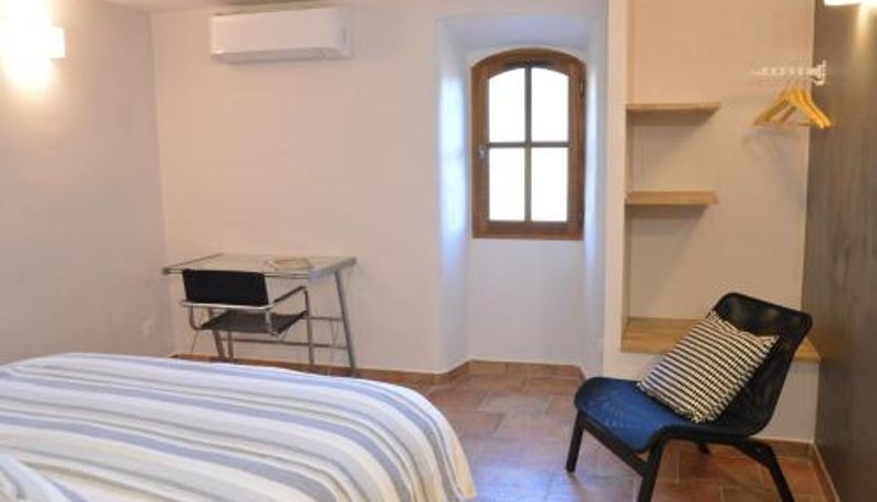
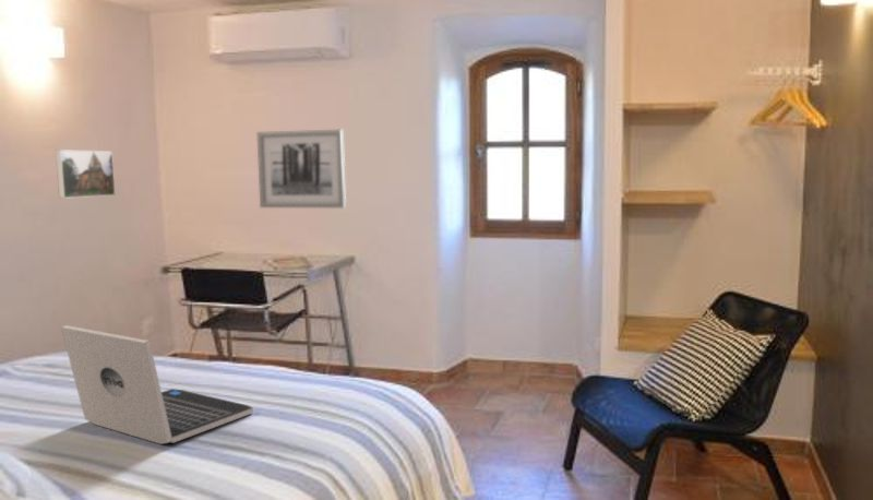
+ wall art (300, 169)
+ laptop (156, 371)
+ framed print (86, 174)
